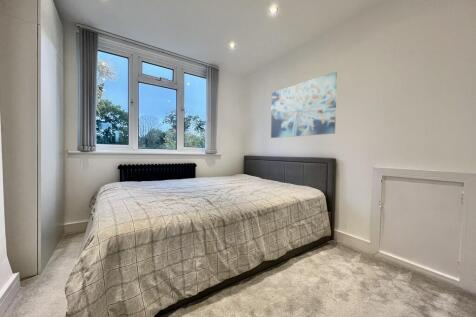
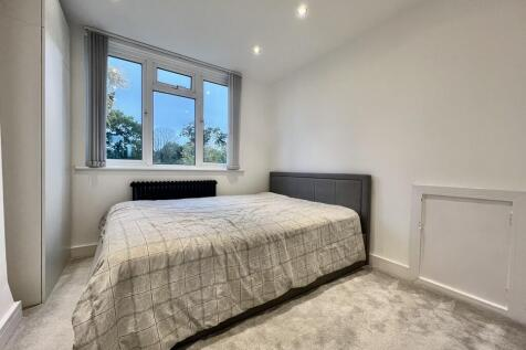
- wall art (298, 110)
